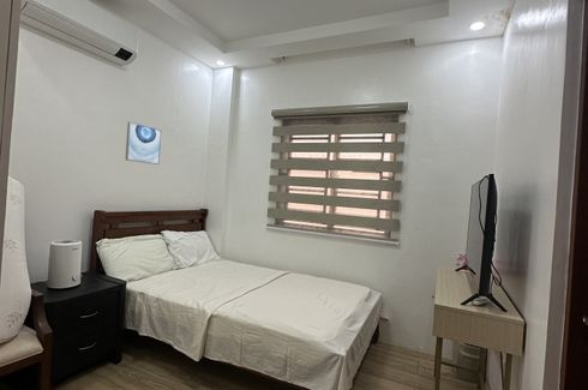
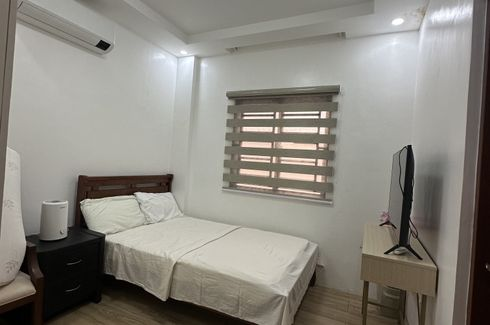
- wall art (144, 144)
